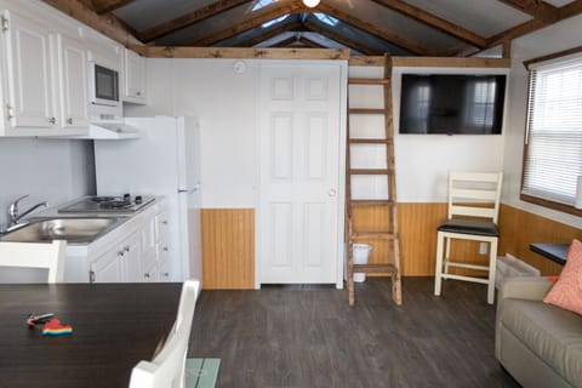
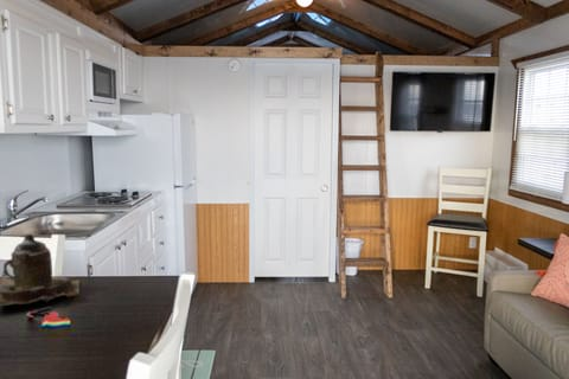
+ teapot (38, 265)
